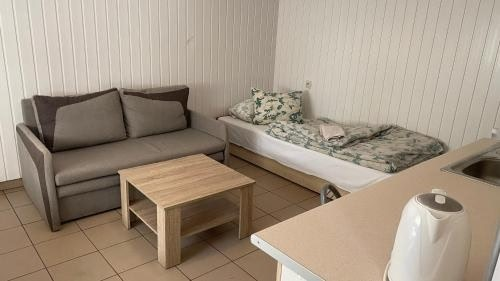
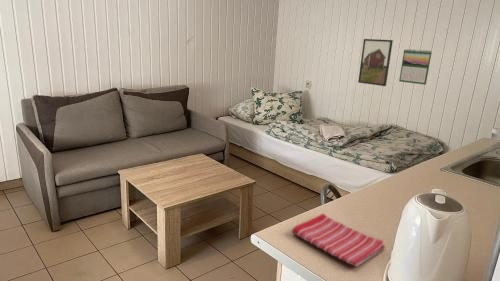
+ dish towel (337, 237)
+ calendar (415, 66)
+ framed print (374, 62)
